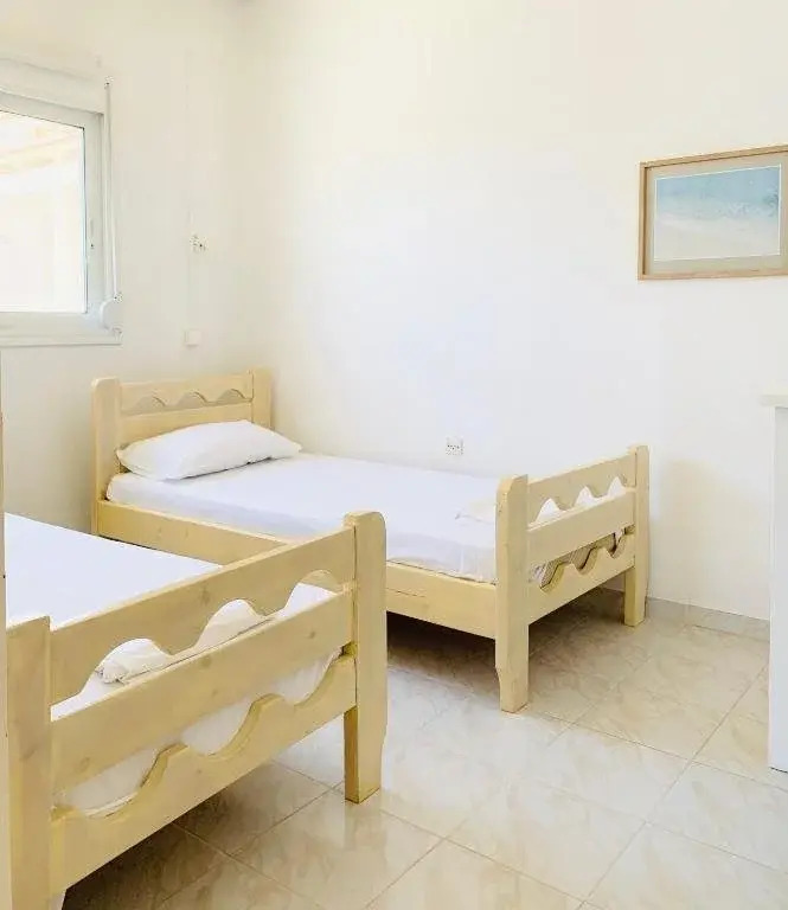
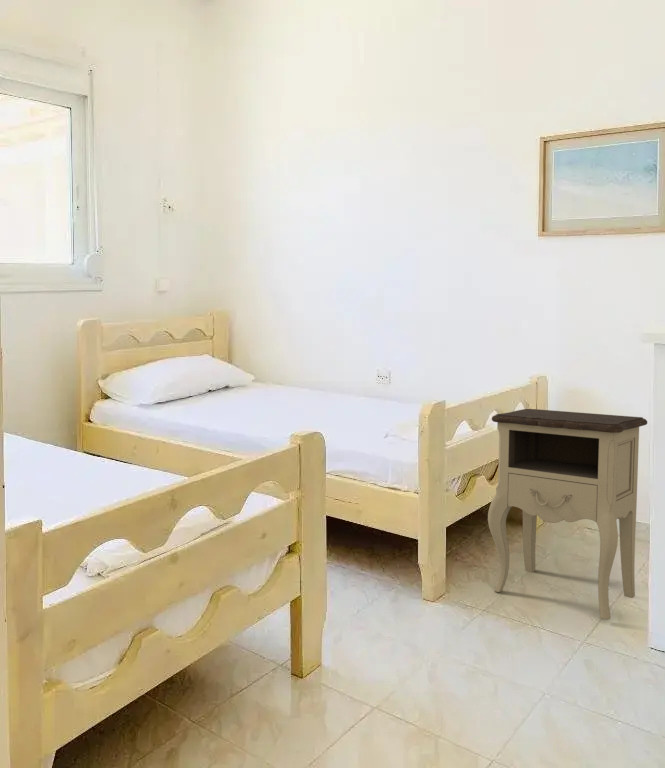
+ nightstand (564, 506)
